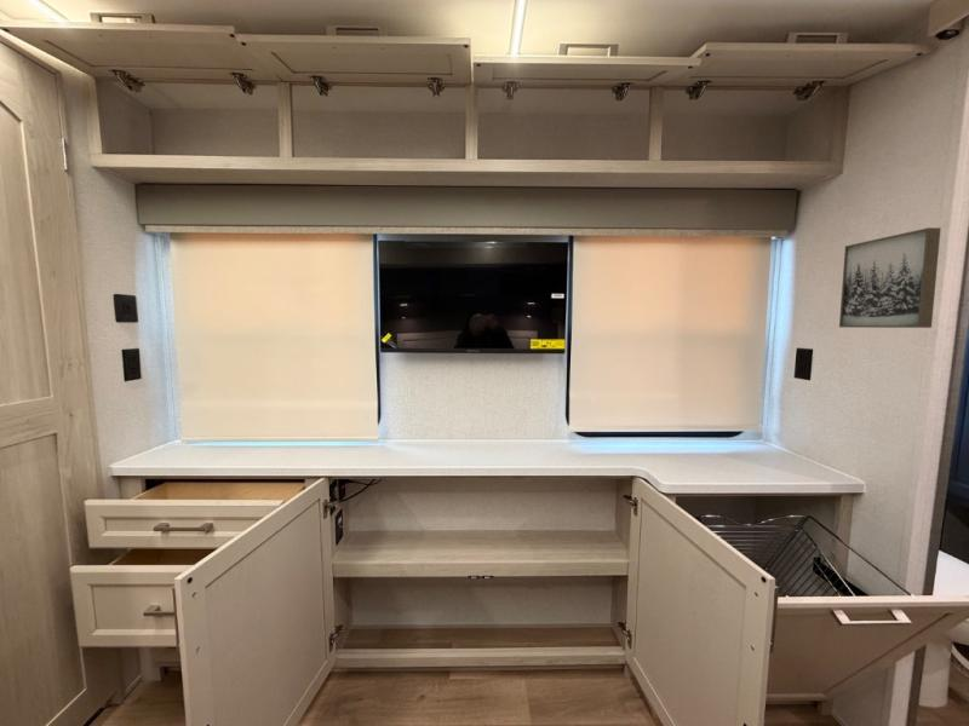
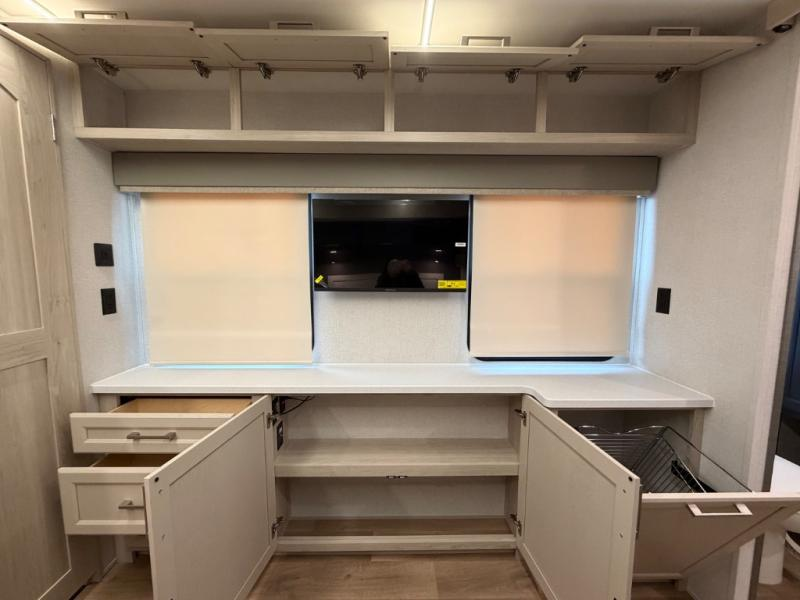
- wall art (884, 282)
